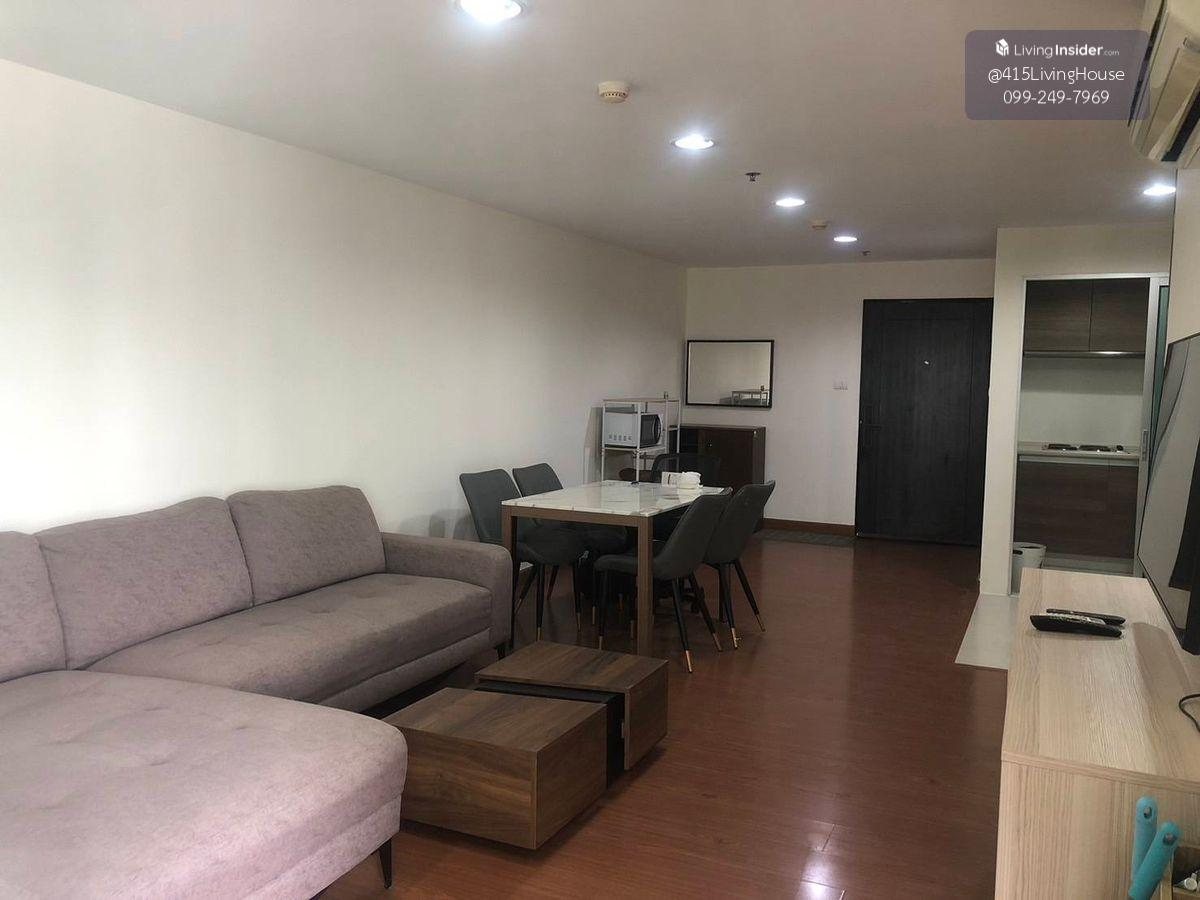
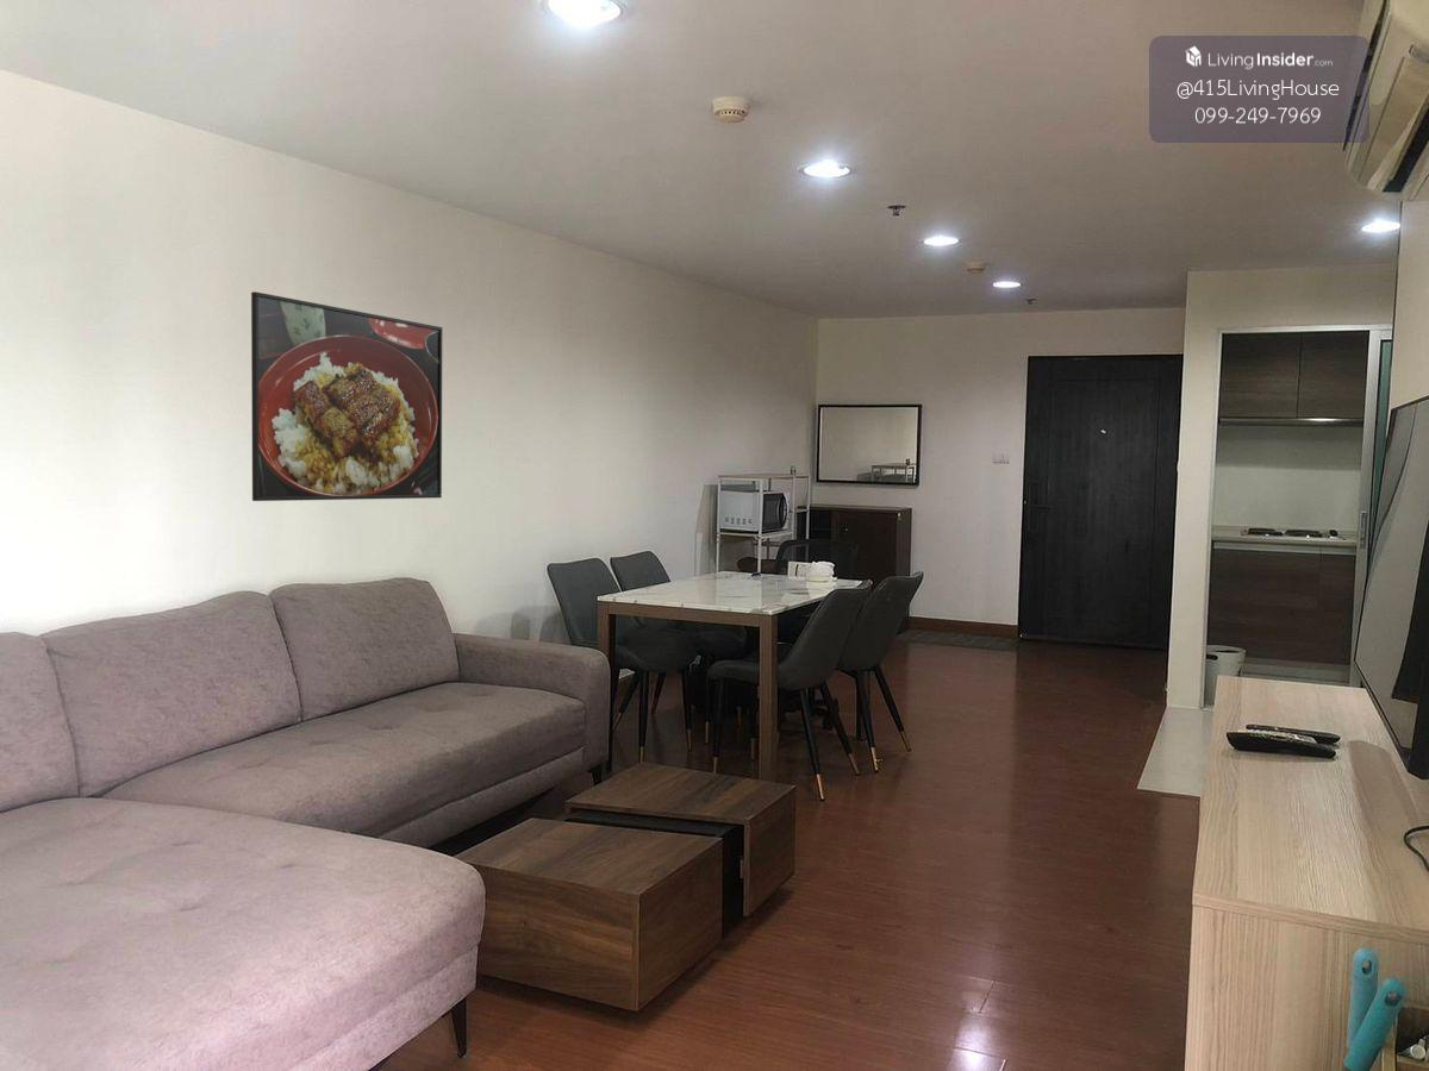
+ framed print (356, 406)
